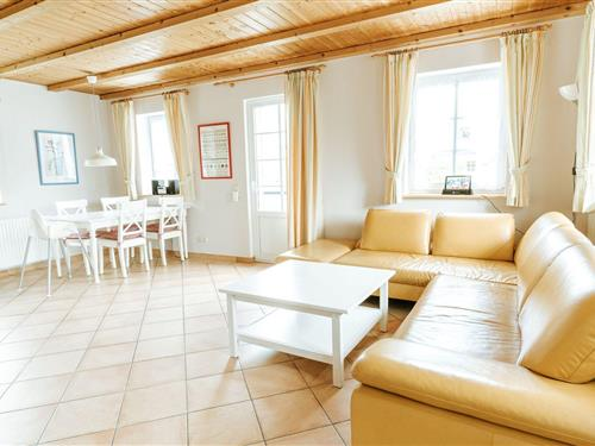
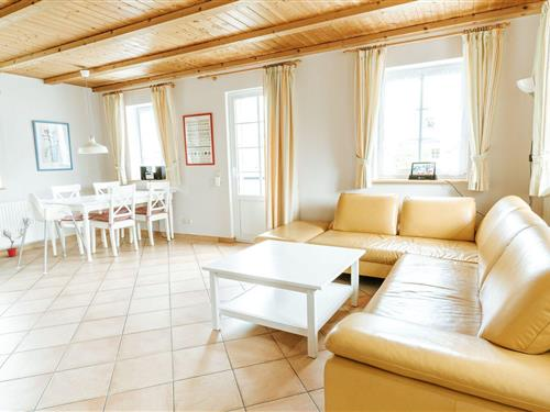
+ potted tree (19, 236)
